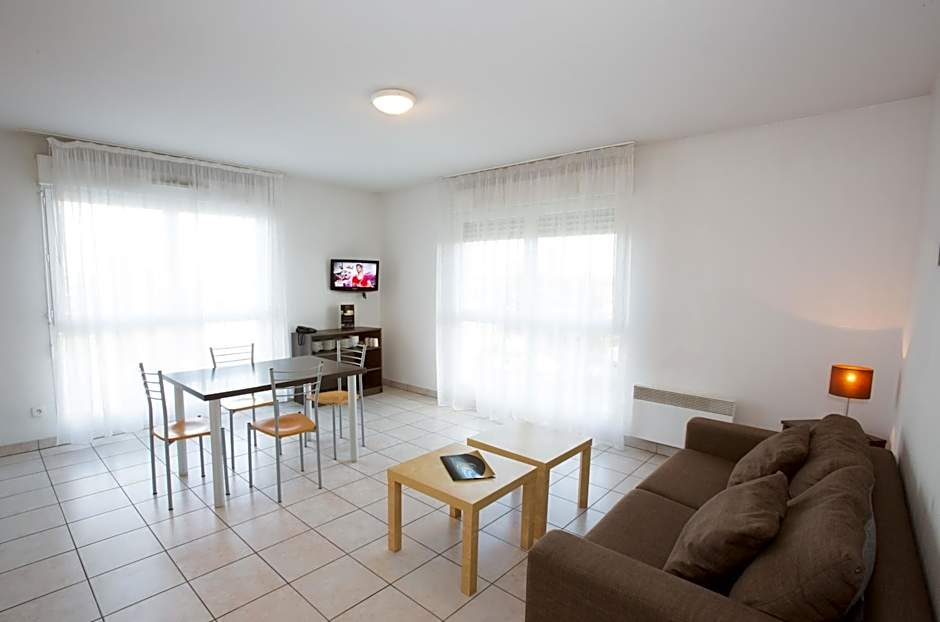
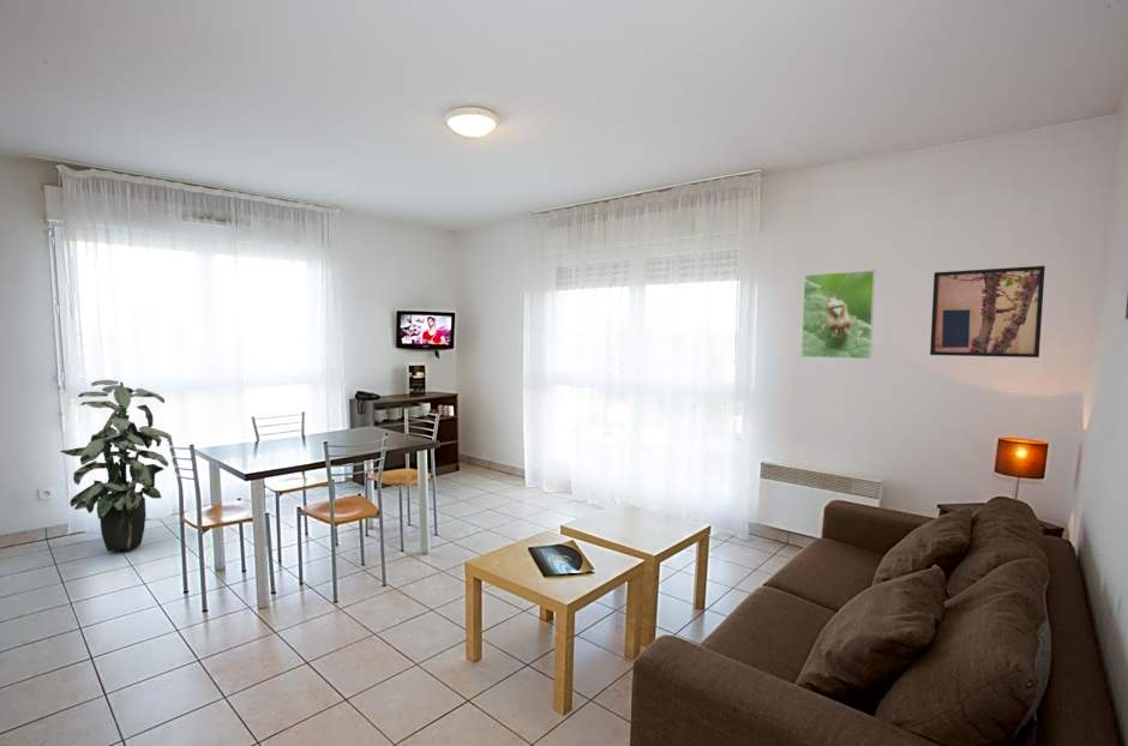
+ indoor plant (118, 463)
+ wall art (984, 313)
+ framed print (836, 315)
